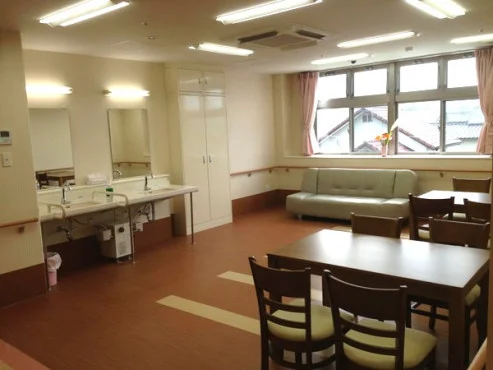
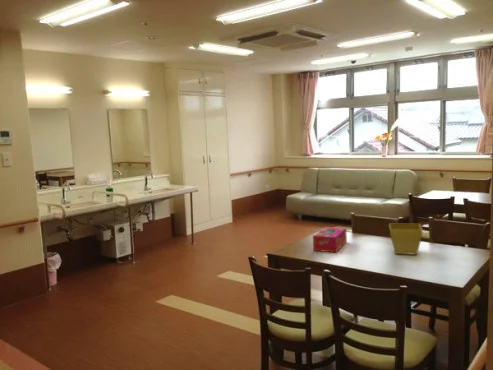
+ tissue box (330, 239)
+ flower pot (405, 239)
